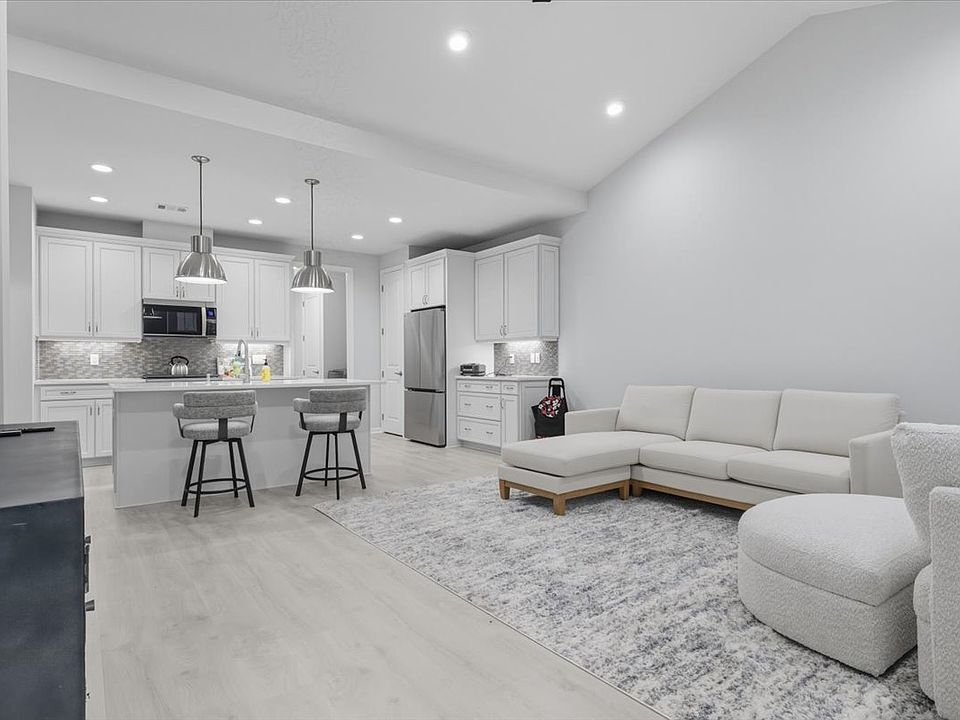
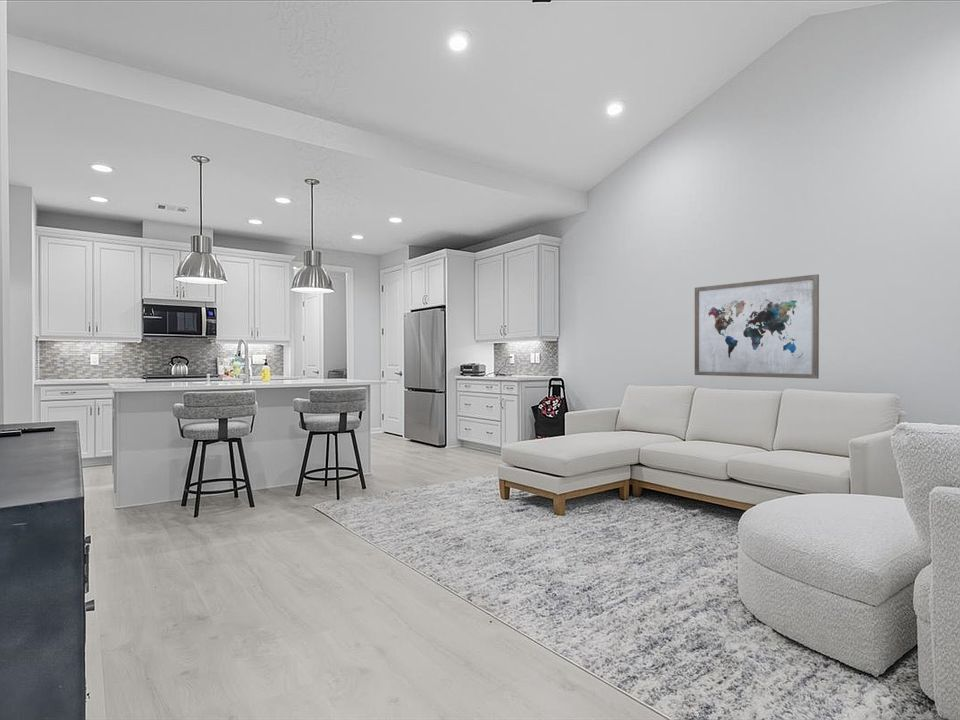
+ wall art (751, 329)
